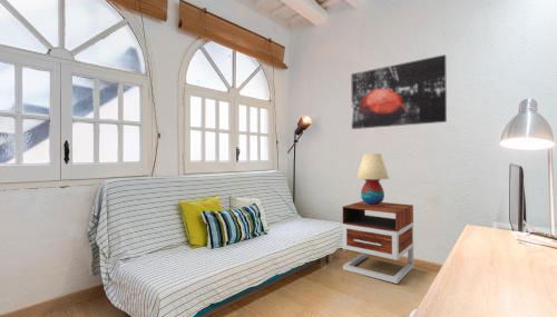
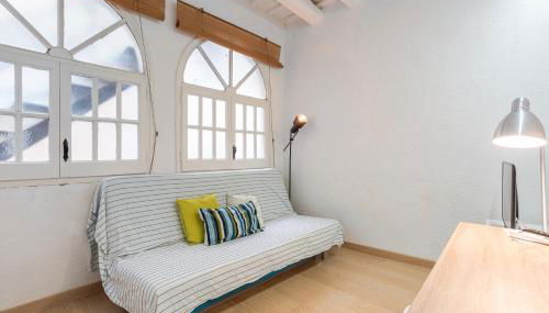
- wall art (394, 96)
- nightstand (378, 237)
- table lamp (372, 179)
